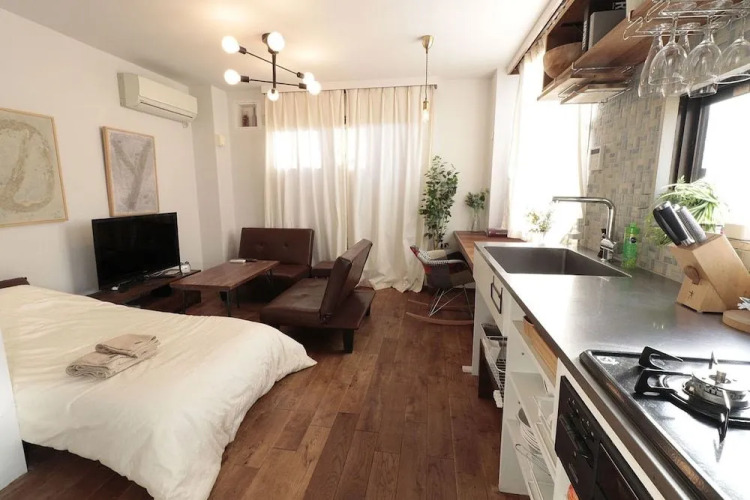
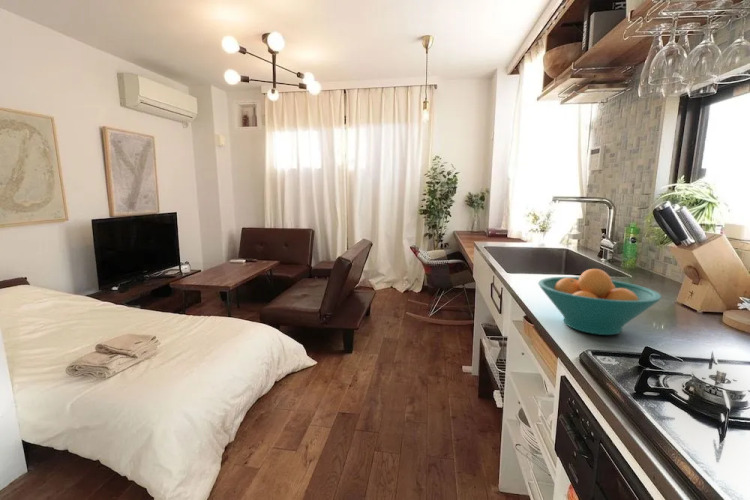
+ fruit bowl (594, 298)
